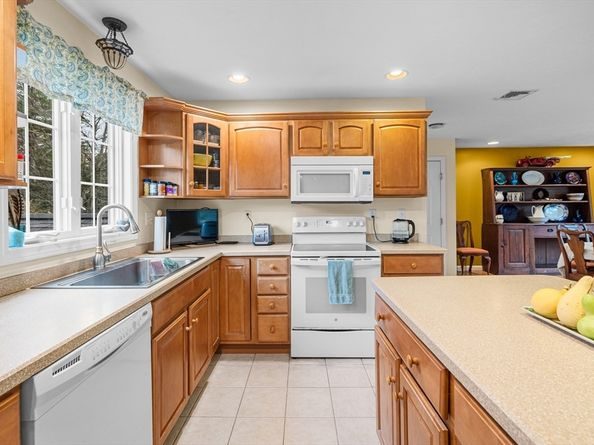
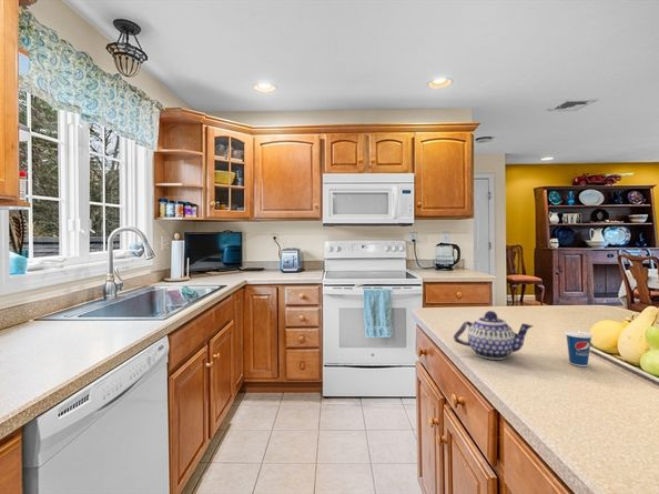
+ cup (578, 340)
+ teapot (491, 333)
